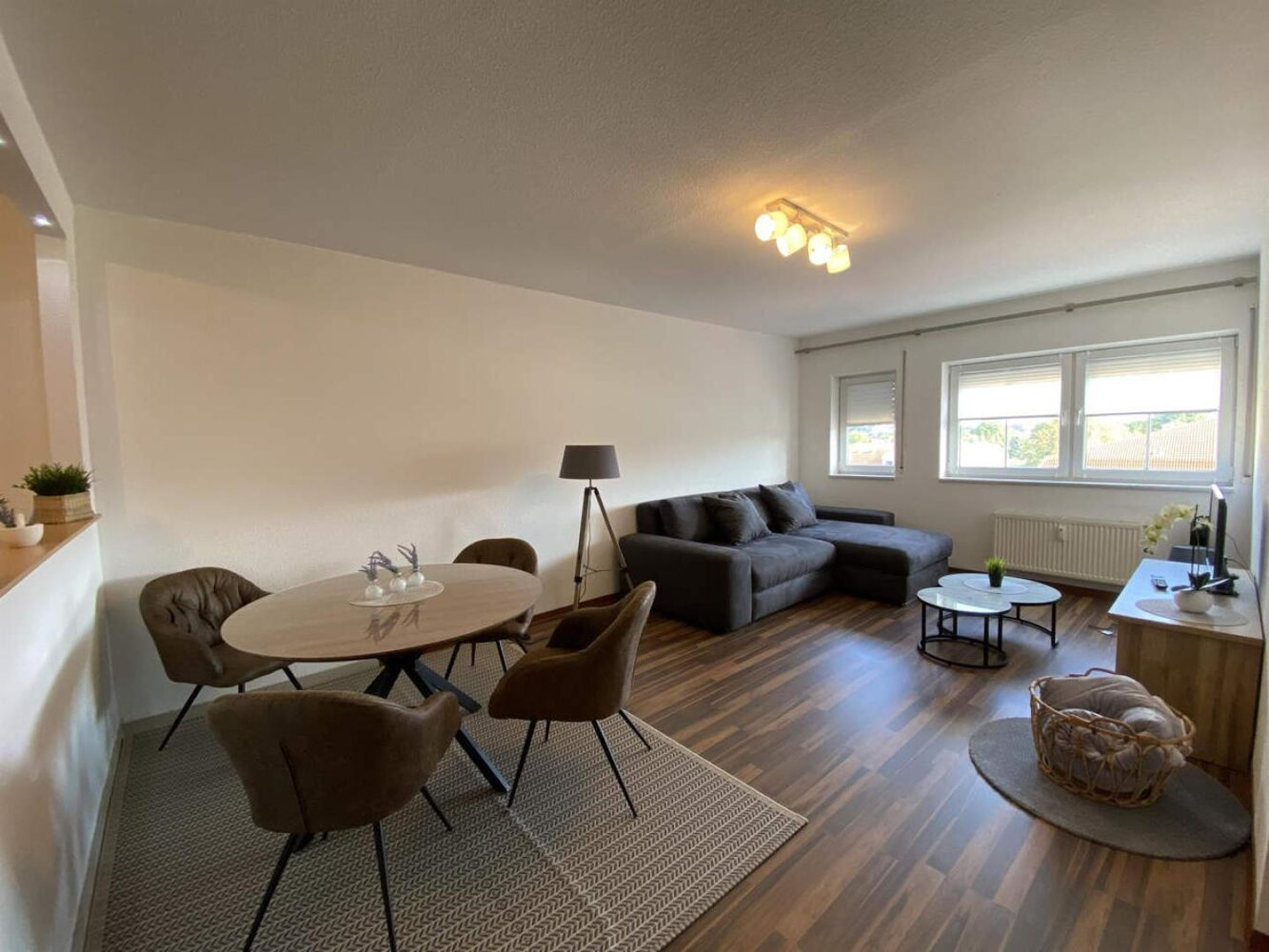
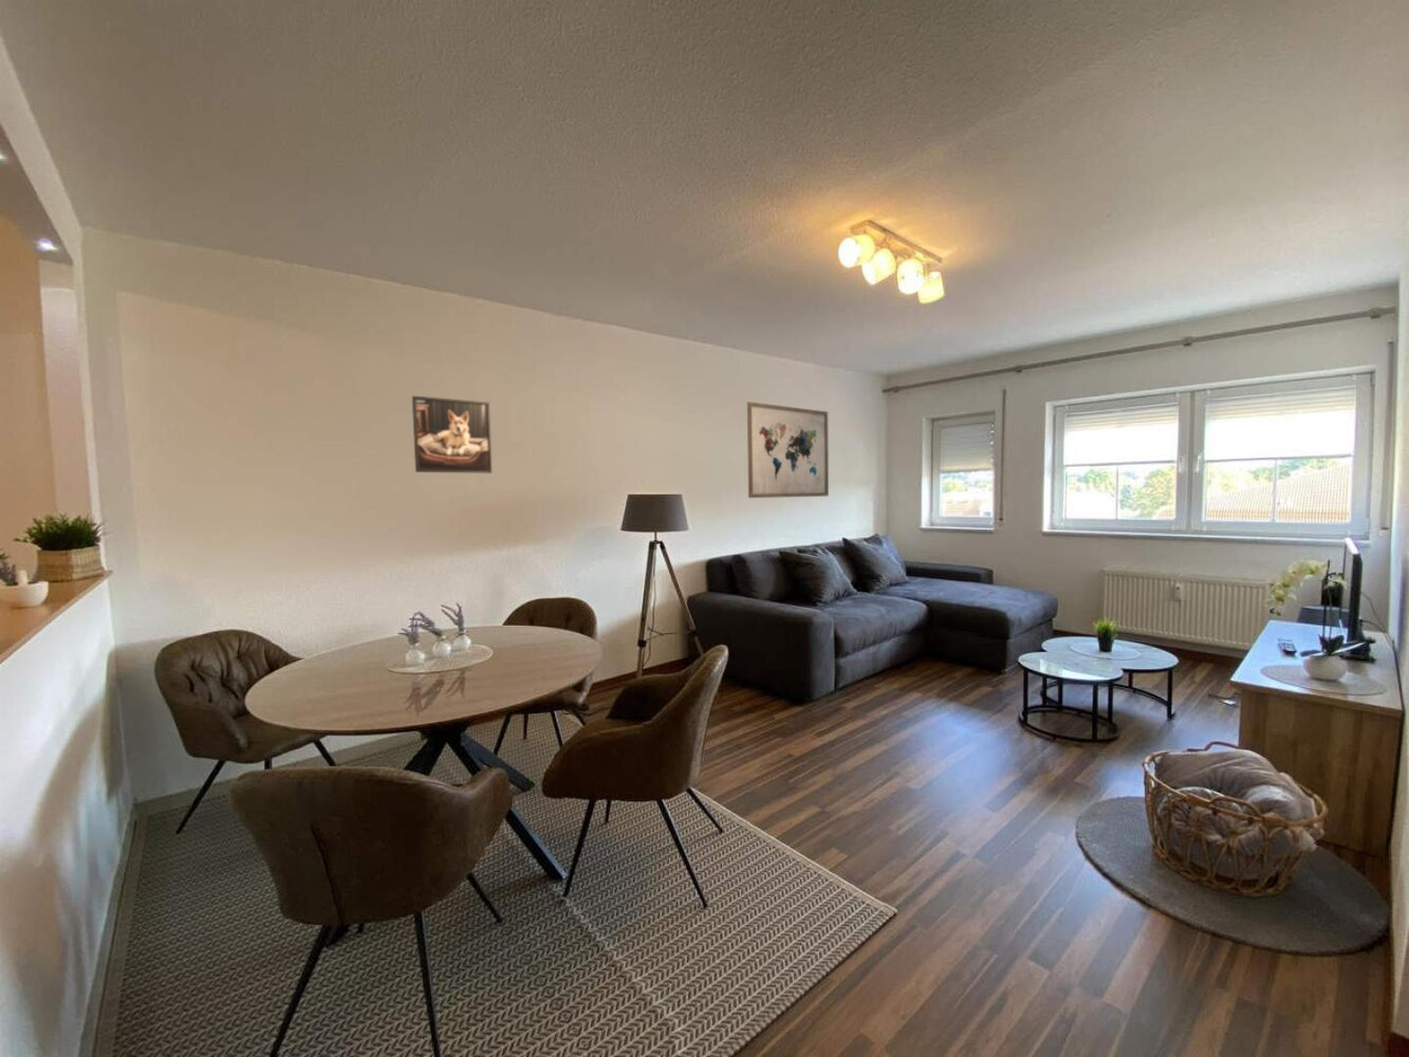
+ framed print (453, 435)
+ wall art (789, 452)
